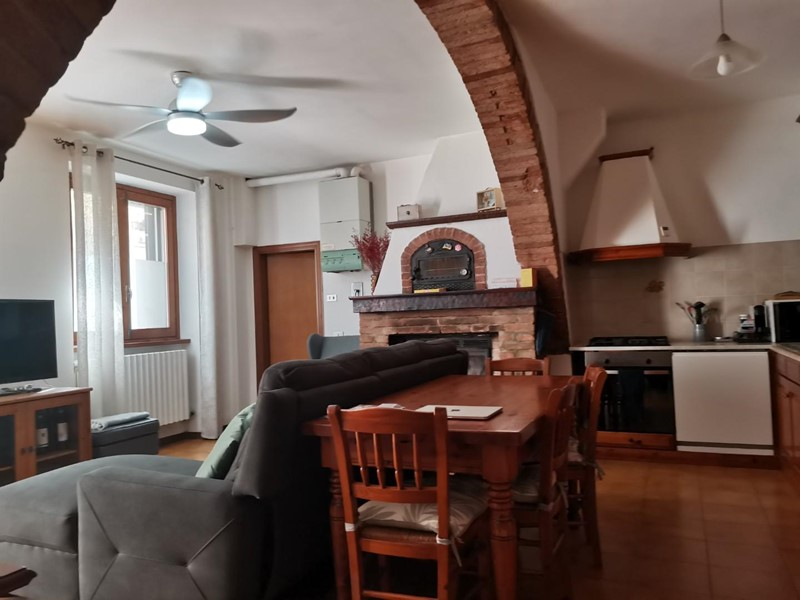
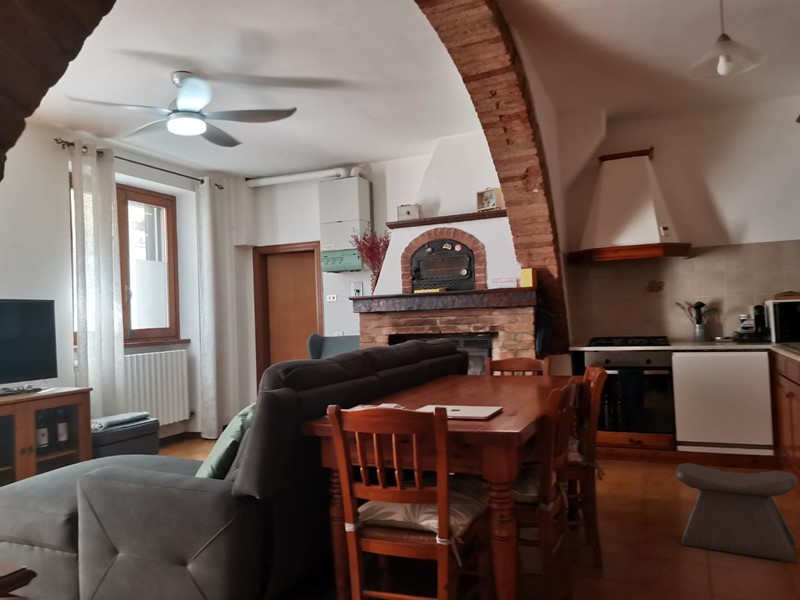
+ stool (735, 507)
